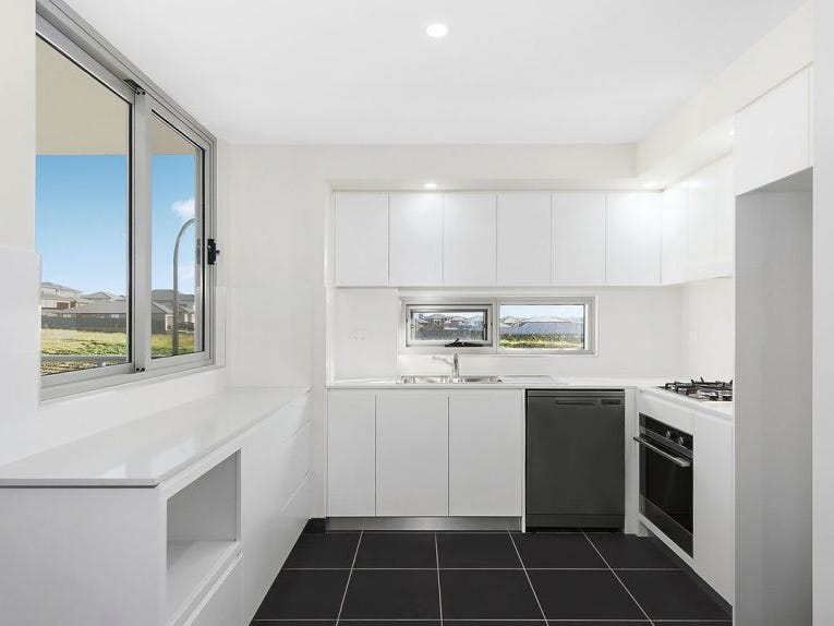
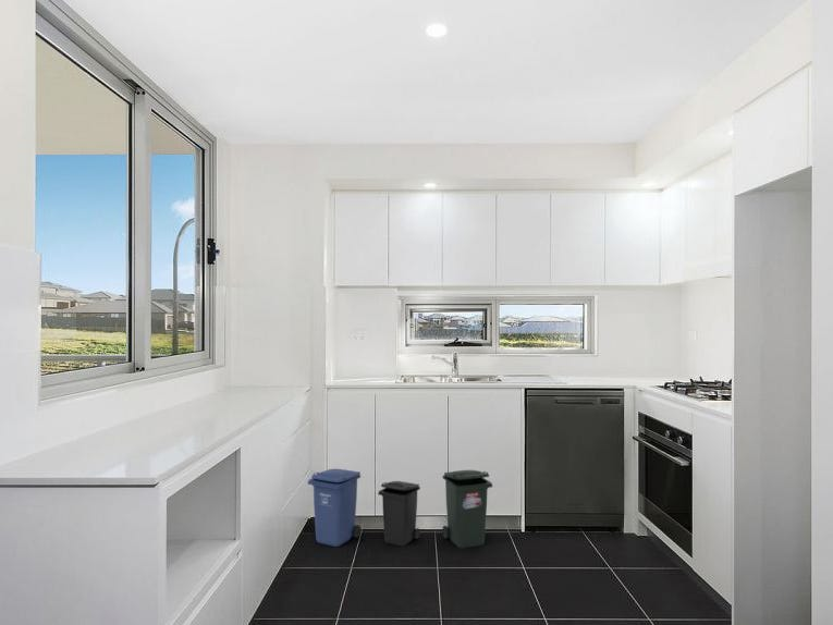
+ trash bin (400, 504)
